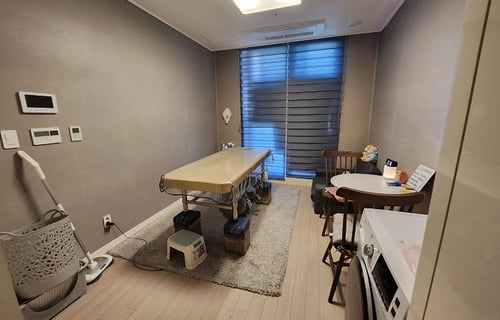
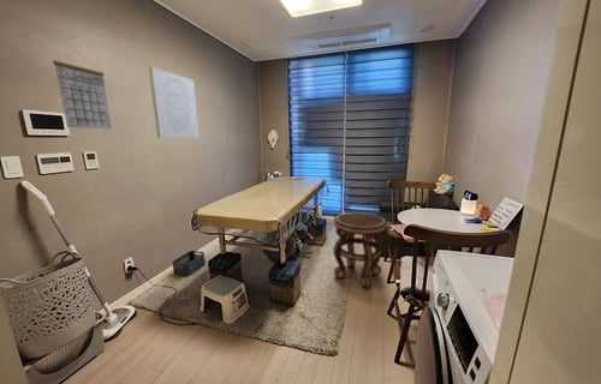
+ storage bin (189, 263)
+ wall art (177, 107)
+ calendar (84, 90)
+ side table (363, 247)
